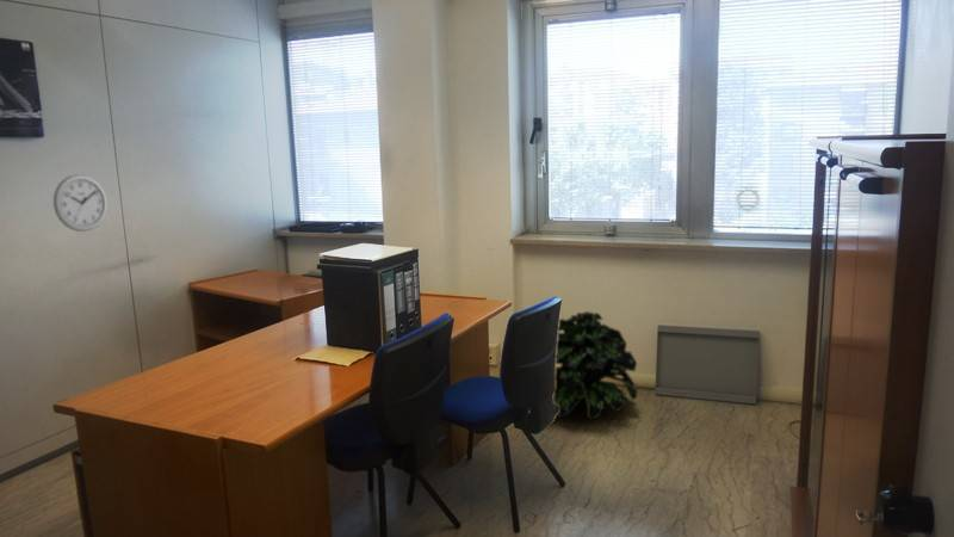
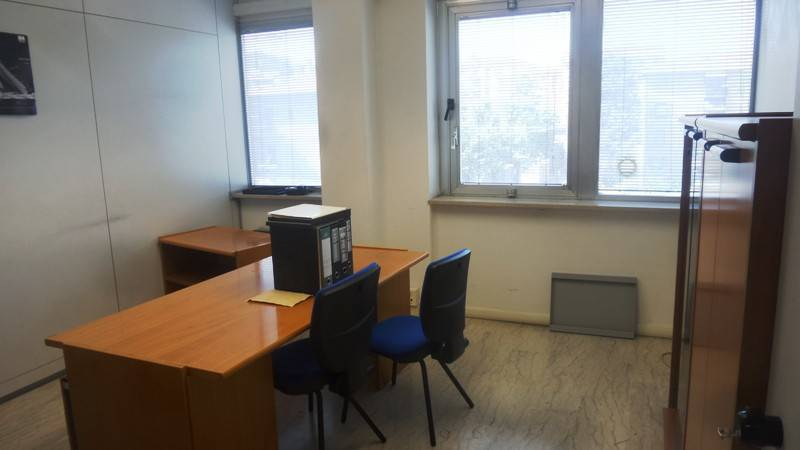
- potted plant (578, 357)
- wall clock (81, 203)
